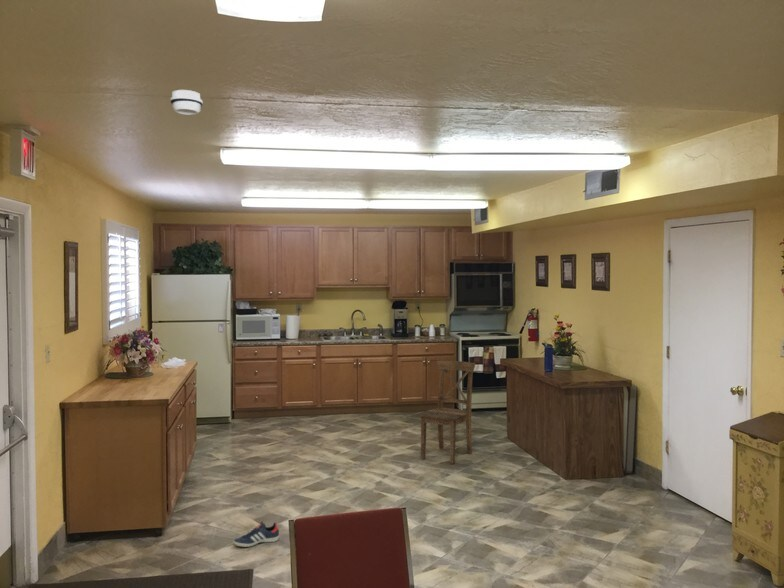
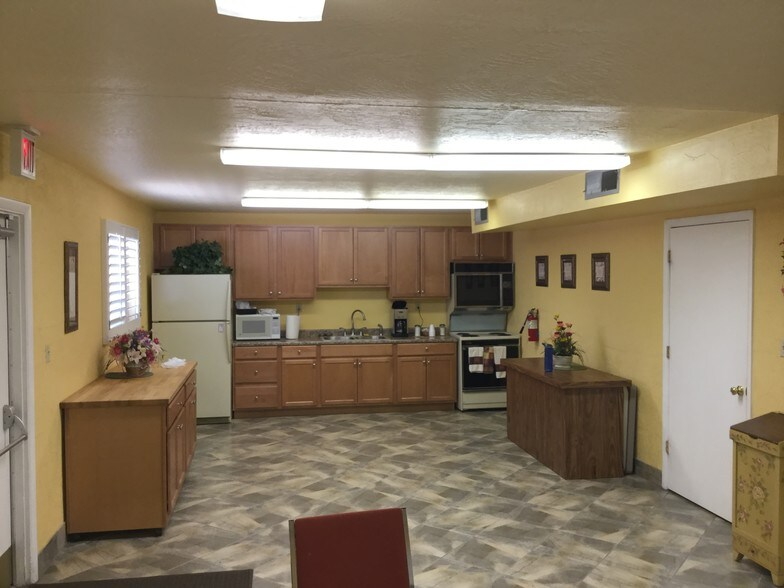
- dining chair (447, 409)
- sneaker (256, 532)
- smoke detector (186, 102)
